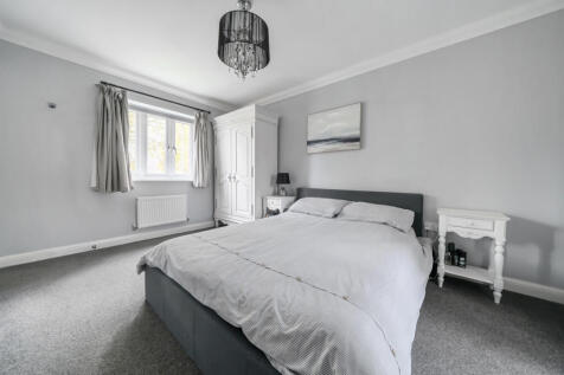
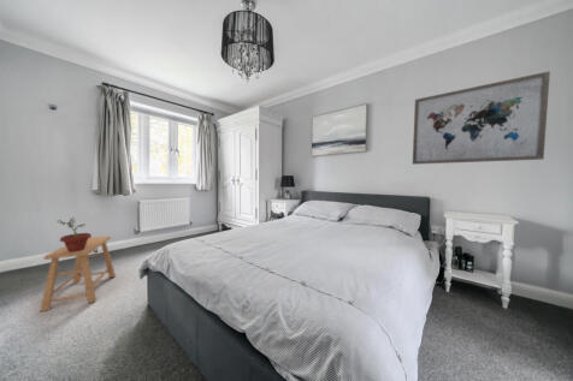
+ stool (82, 267)
+ potted plant (75, 233)
+ wall art (469, 125)
